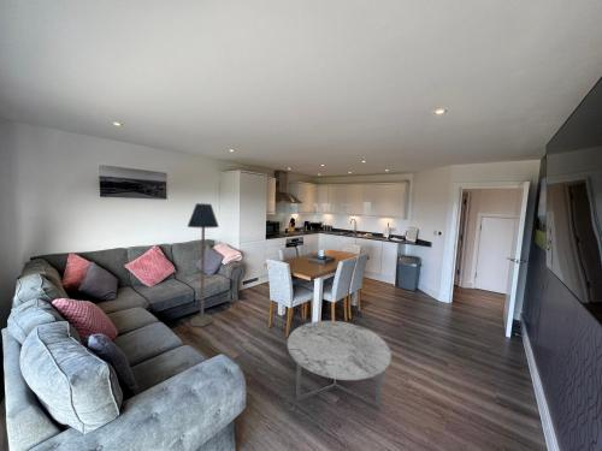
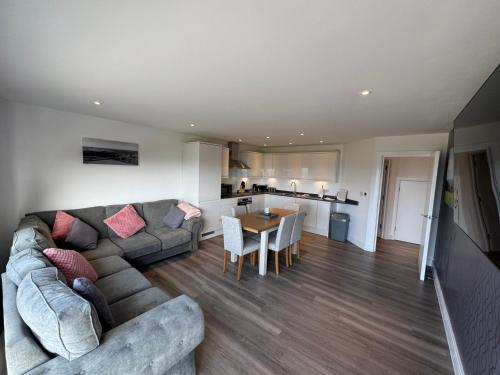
- floor lamp (202, 262)
- coffee table (336, 366)
